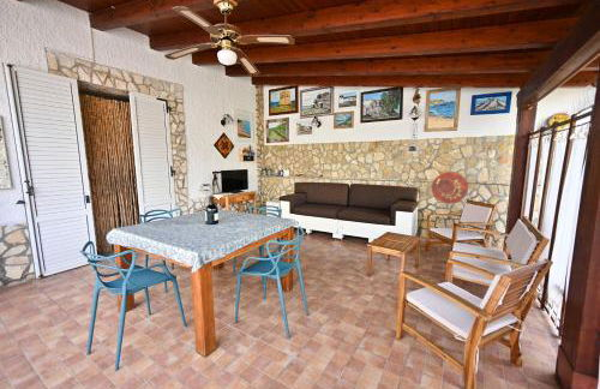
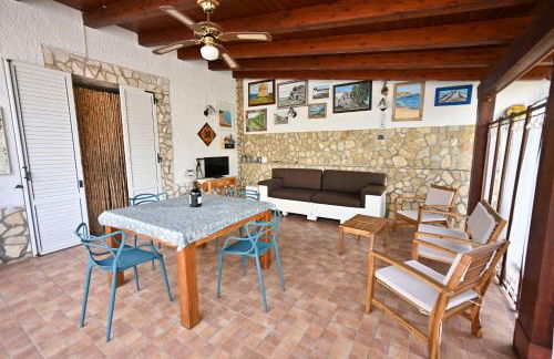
- decorative platter (449, 187)
